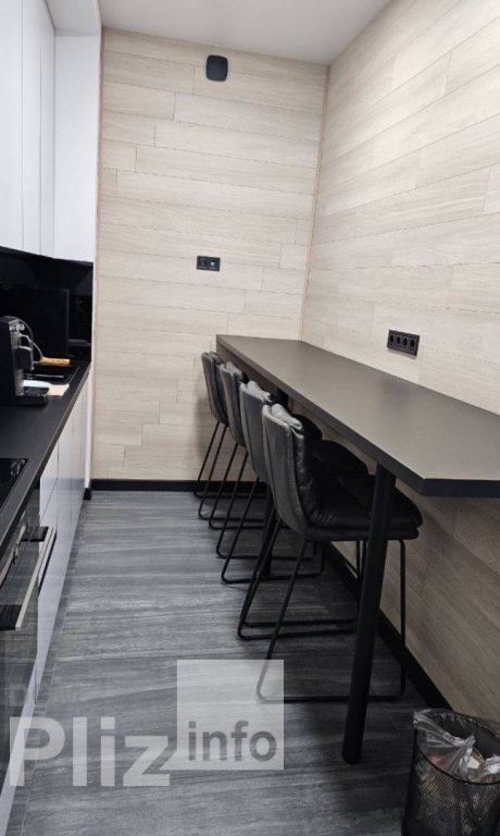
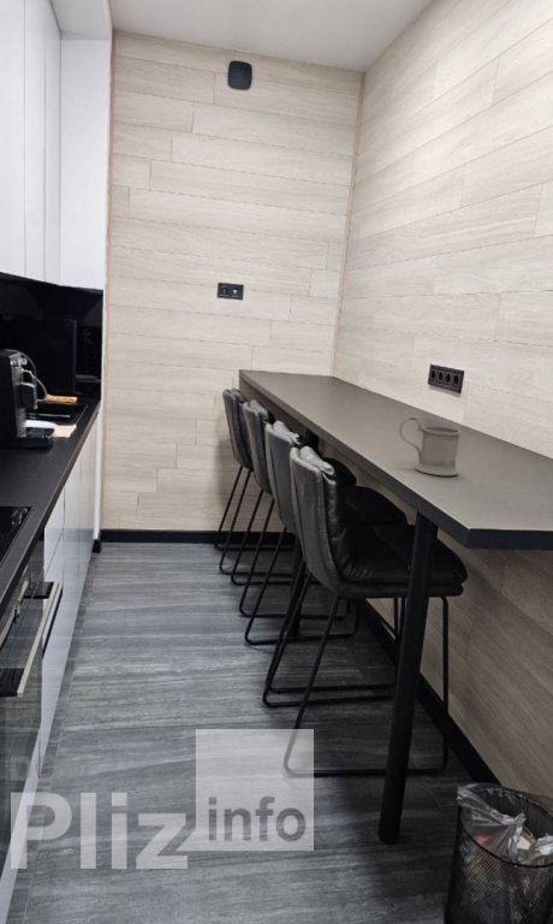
+ mug (429, 444)
